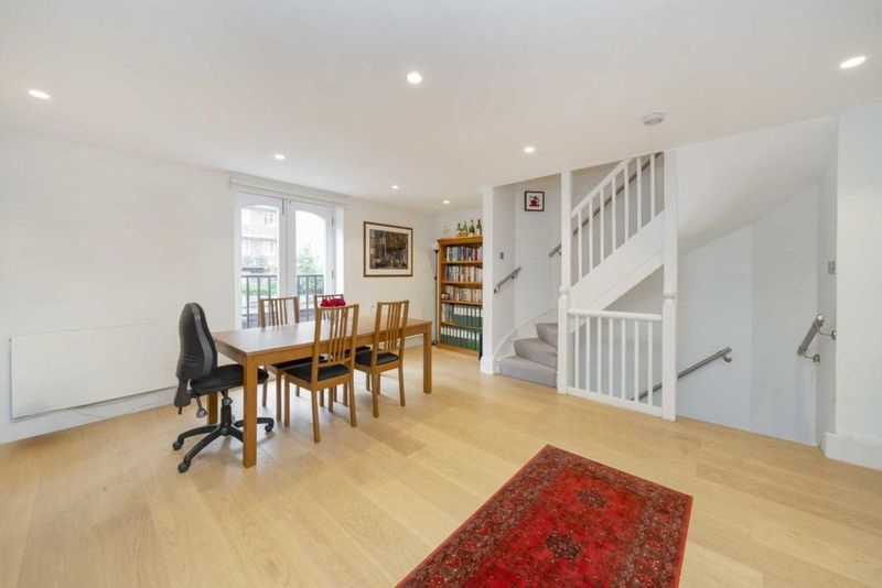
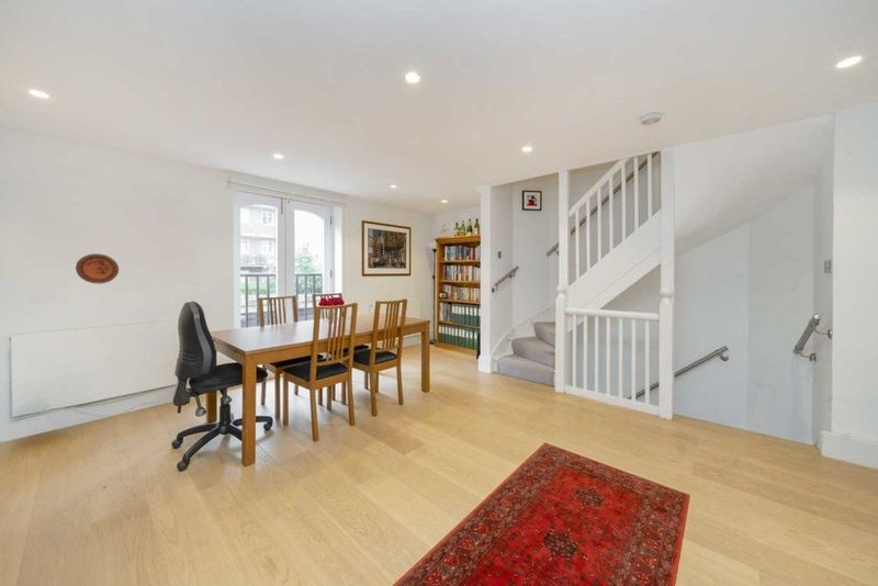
+ decorative plate (98, 268)
